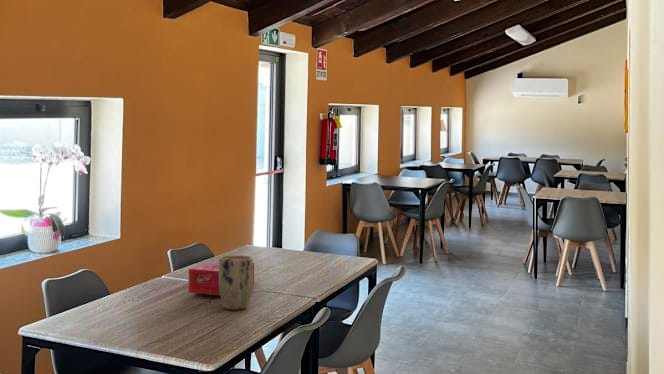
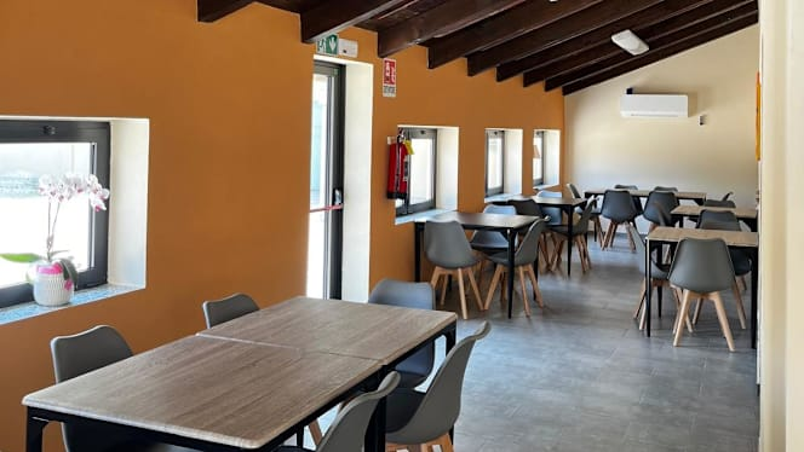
- tissue box (218, 277)
- plant pot (235, 282)
